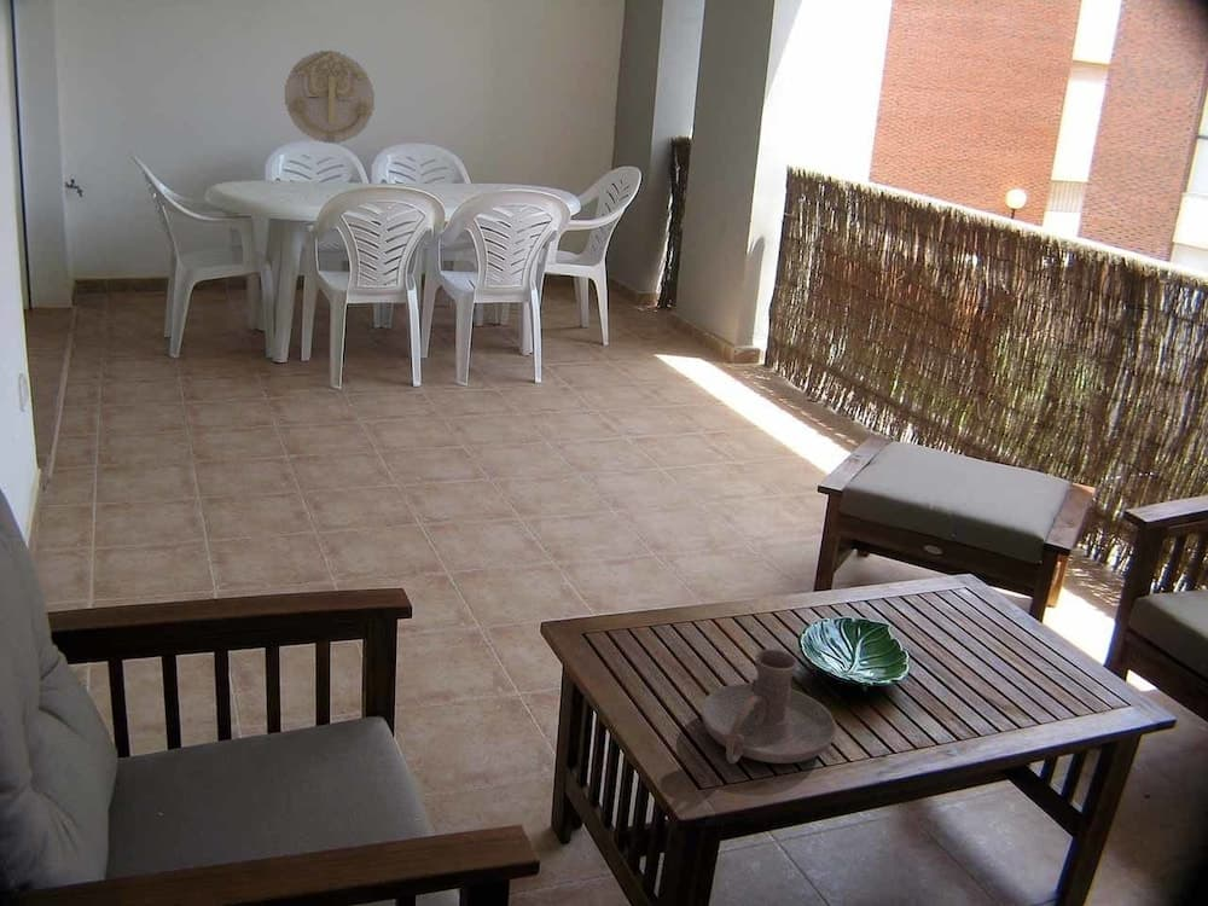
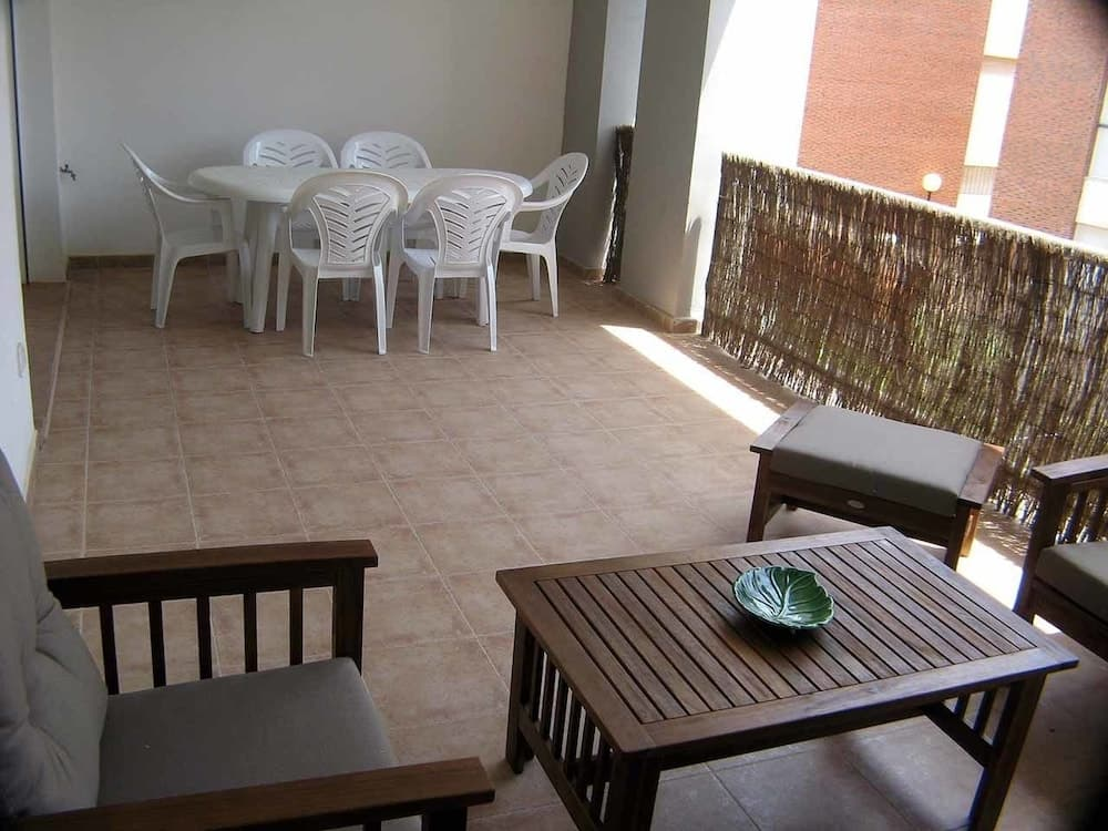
- candle holder (765, 705)
- wall decoration (330, 97)
